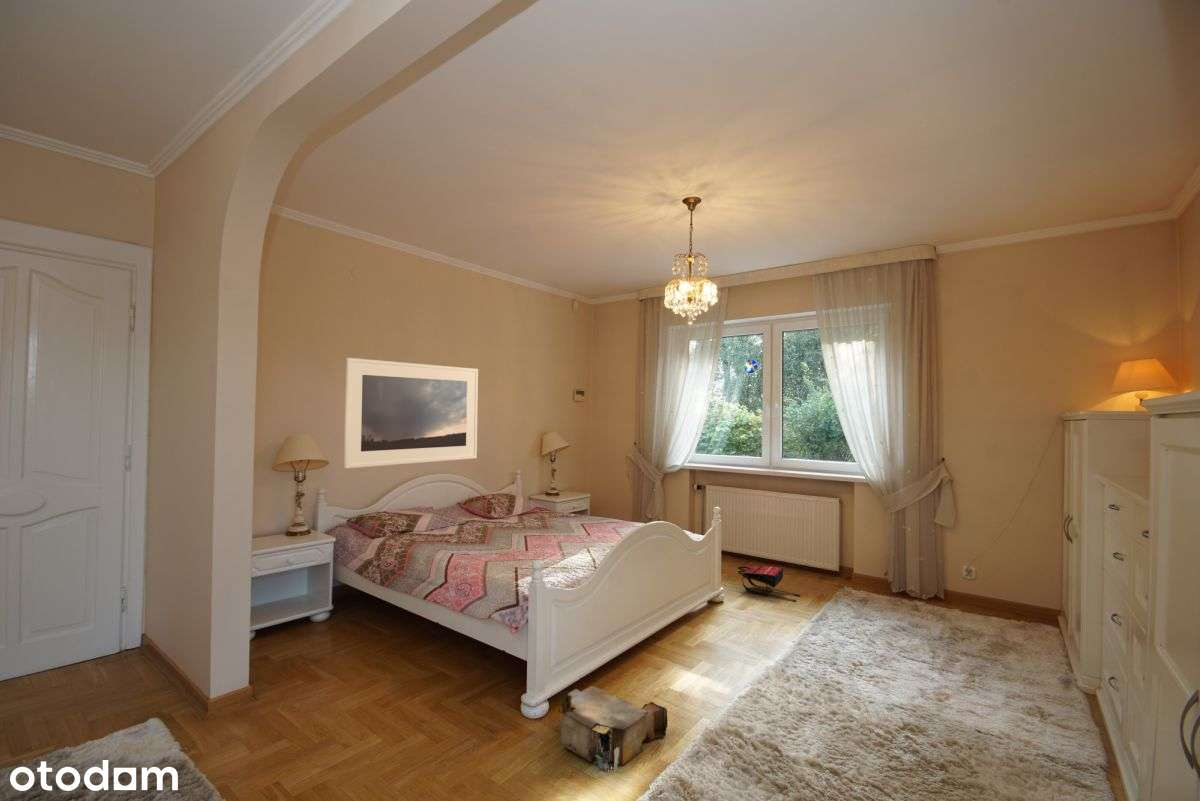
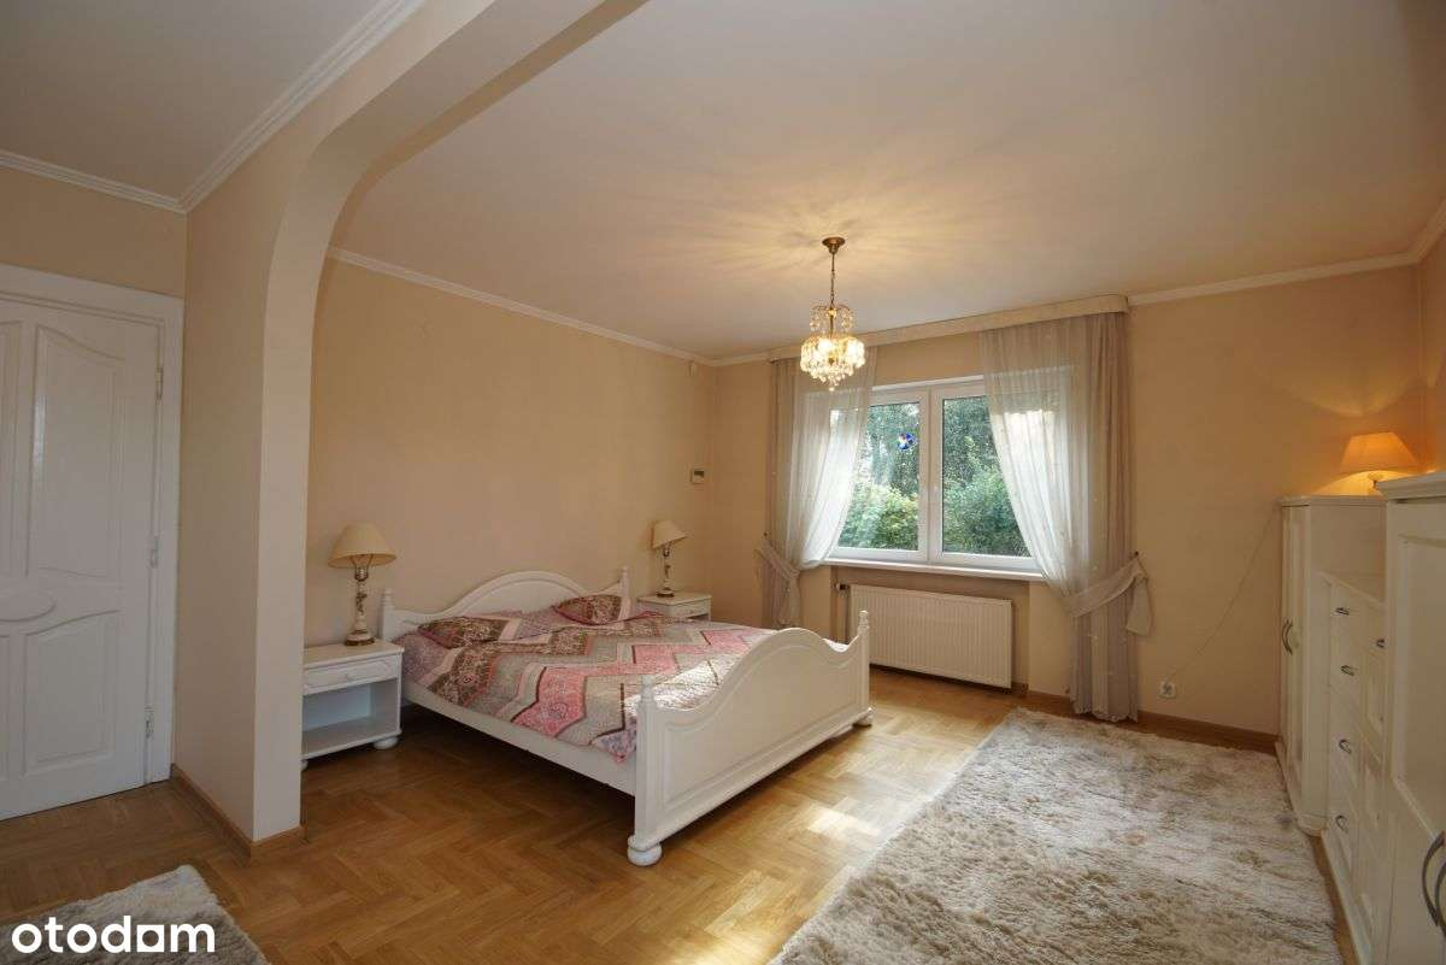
- backpack (766, 581)
- cardboard box (613, 723)
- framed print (418, 413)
